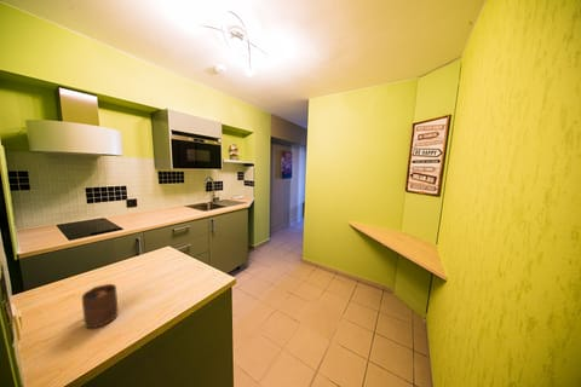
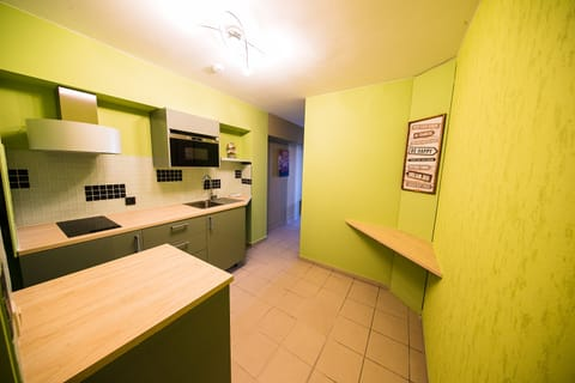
- cup (98, 304)
